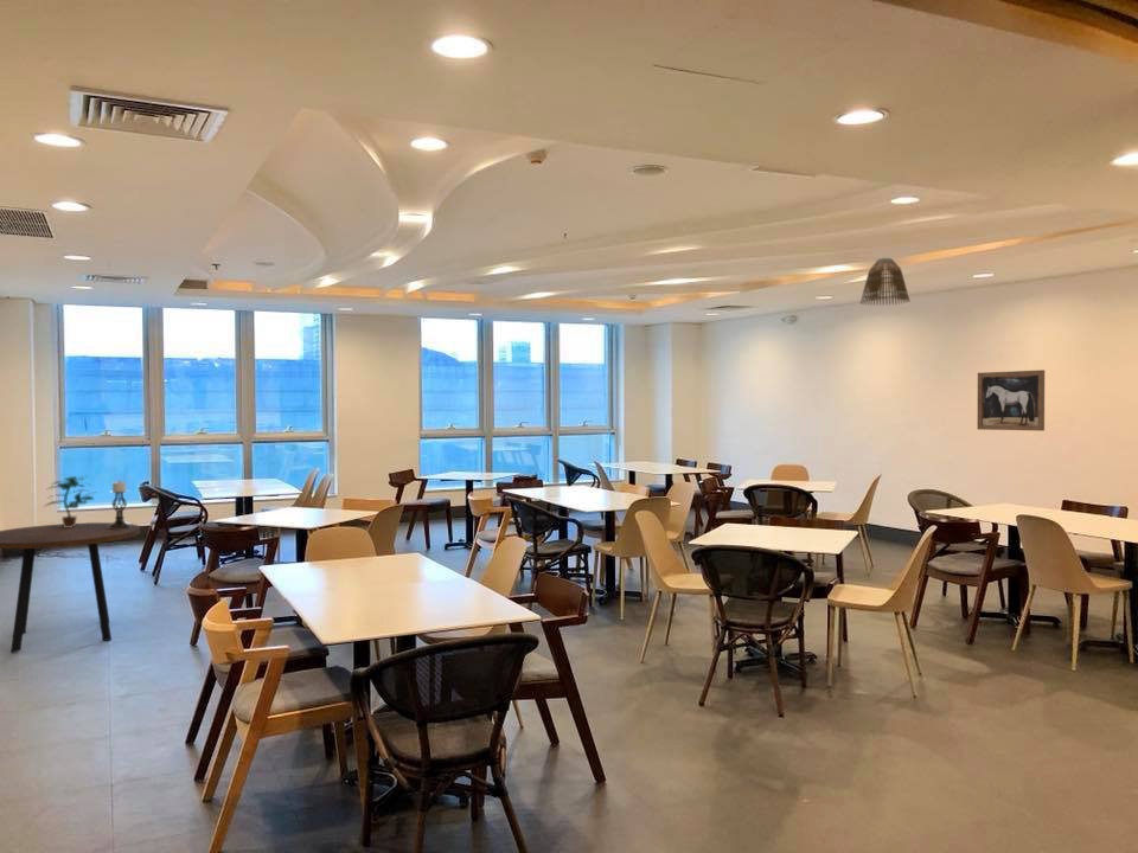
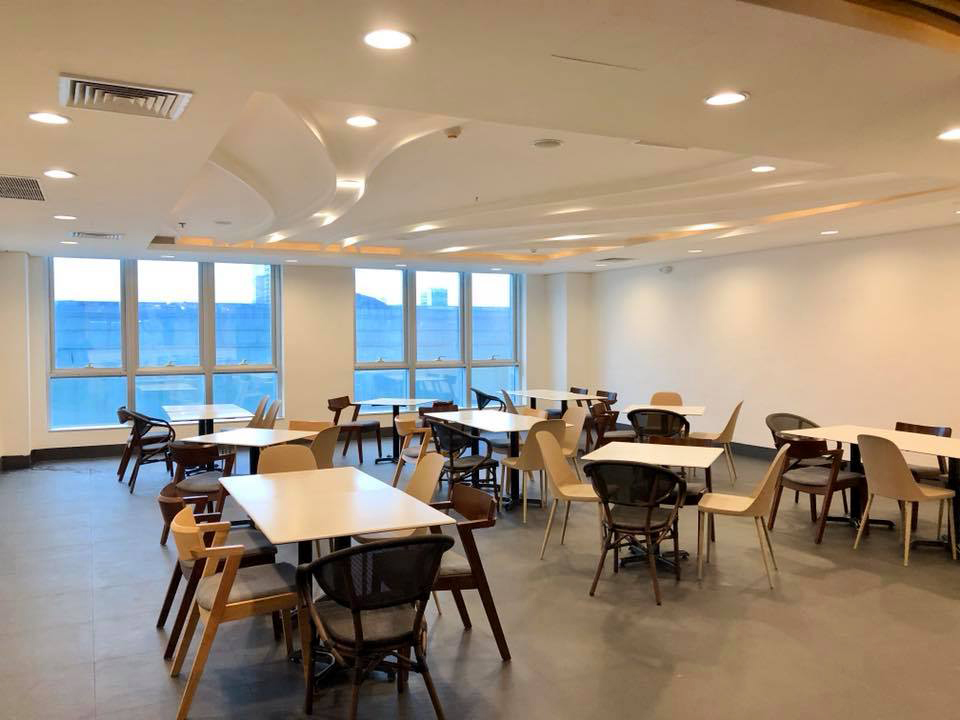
- wall art (1009, 400)
- lamp shade (883, 281)
- dining table (31, 582)
- candle holder (119, 502)
- potted plant (72, 501)
